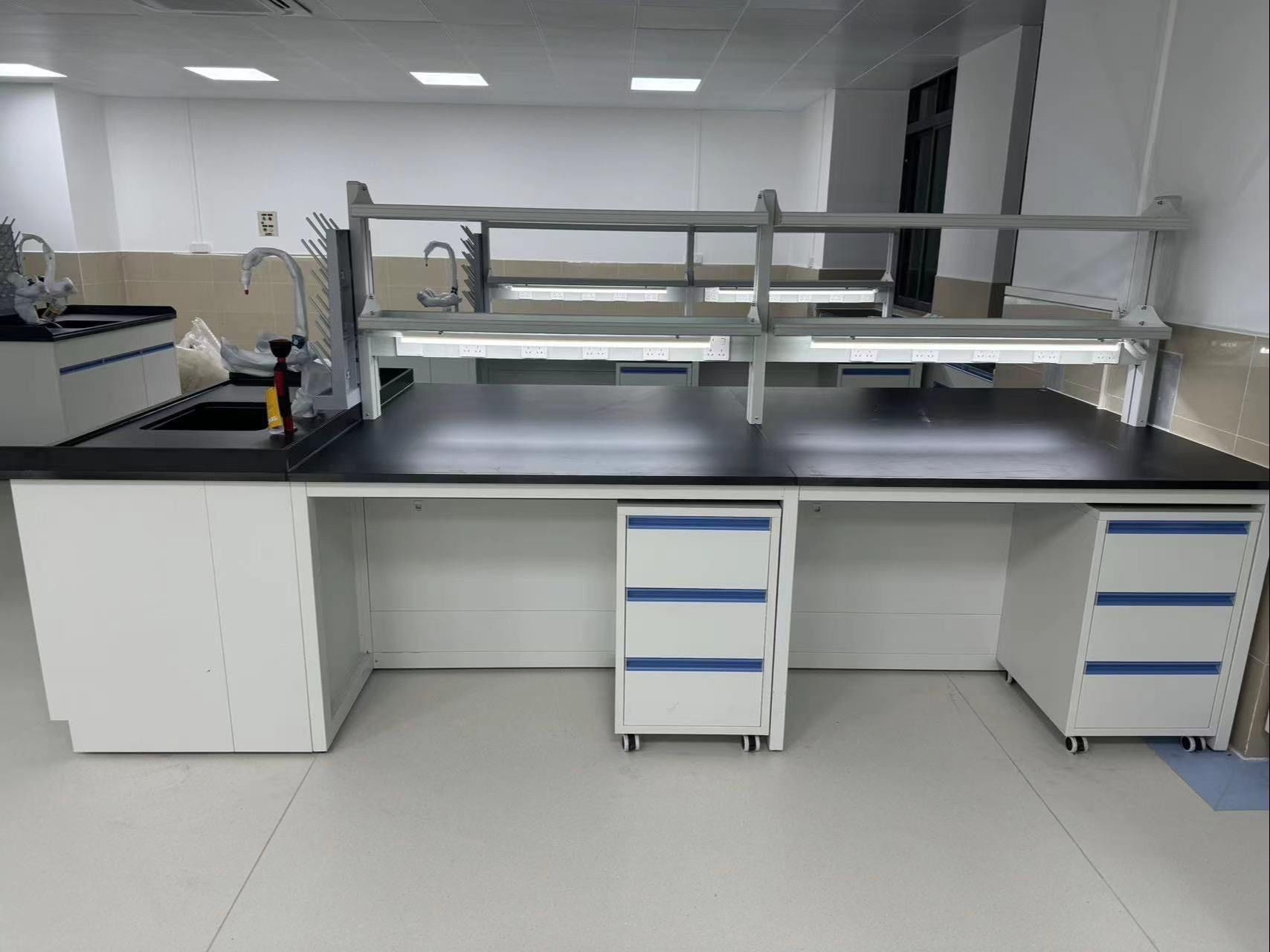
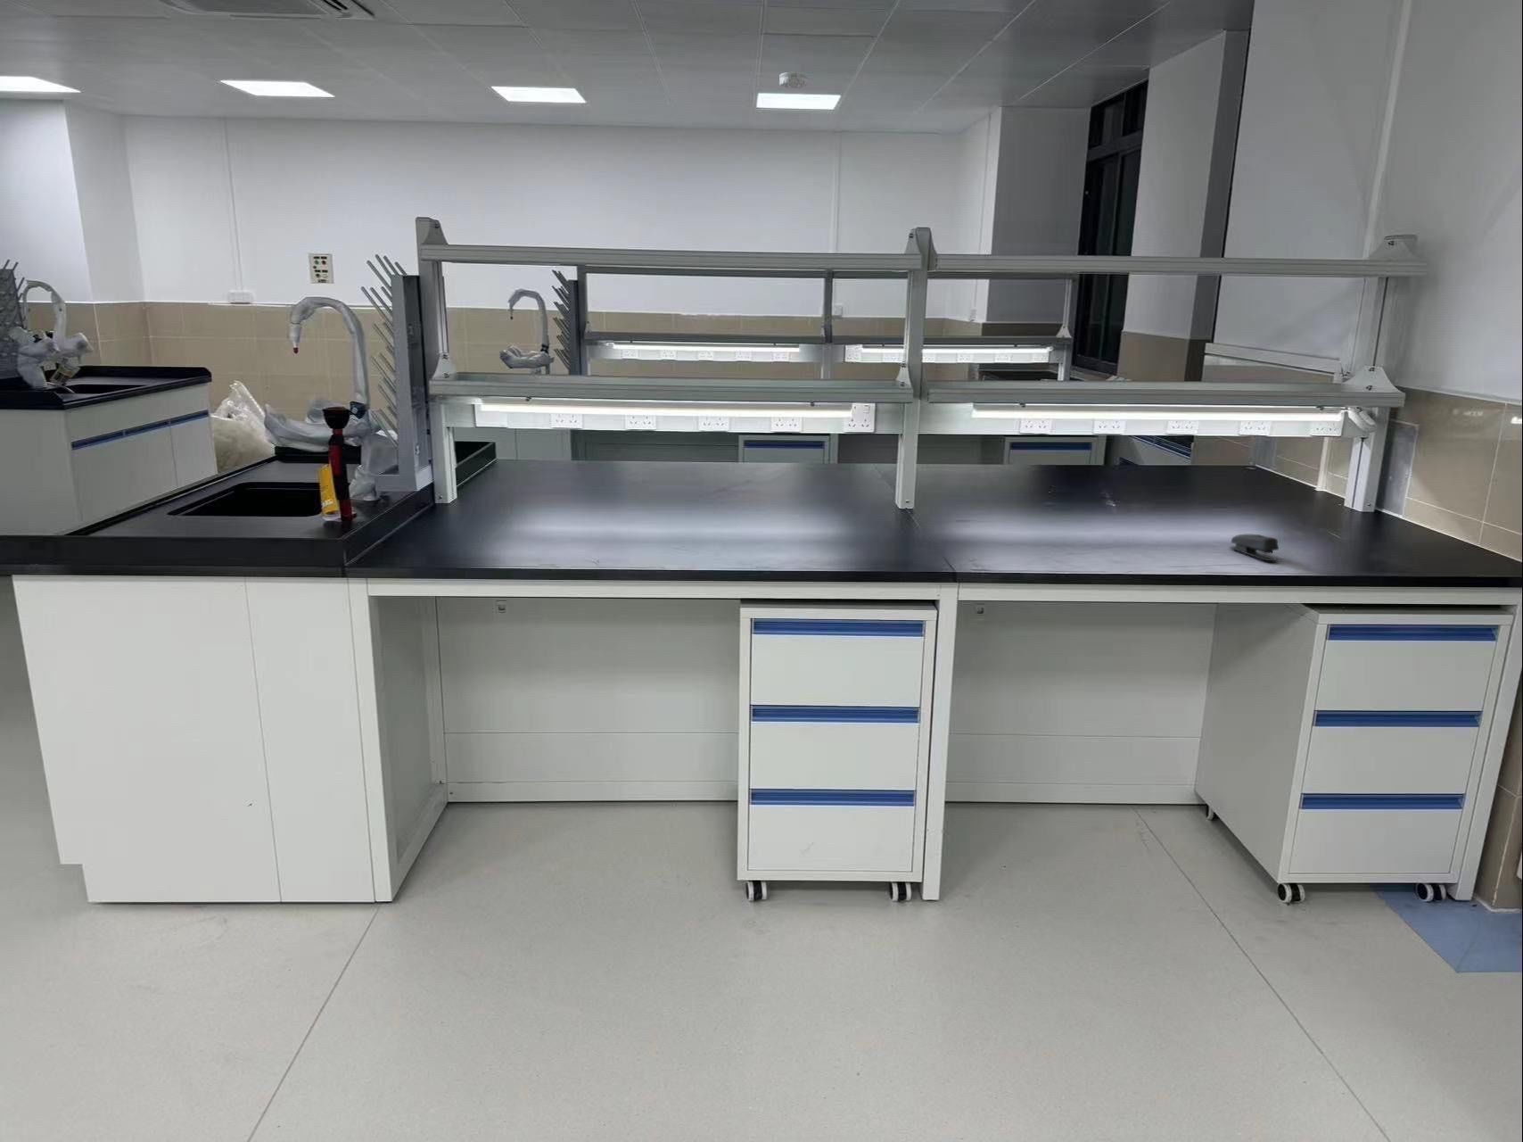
+ smoke detector (794, 79)
+ stapler (1253, 543)
